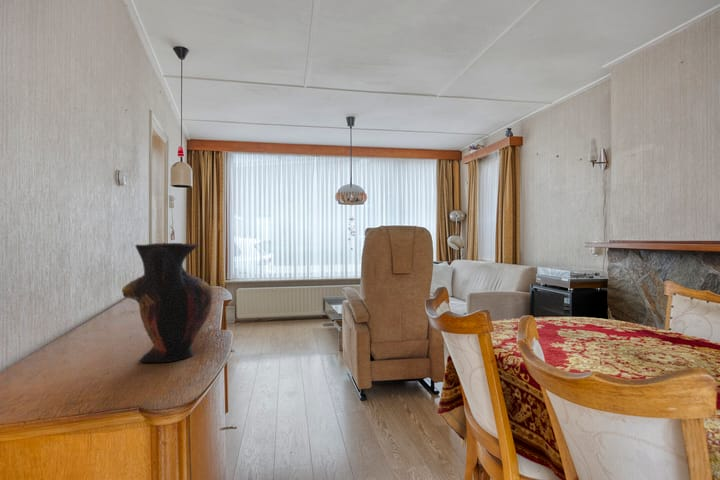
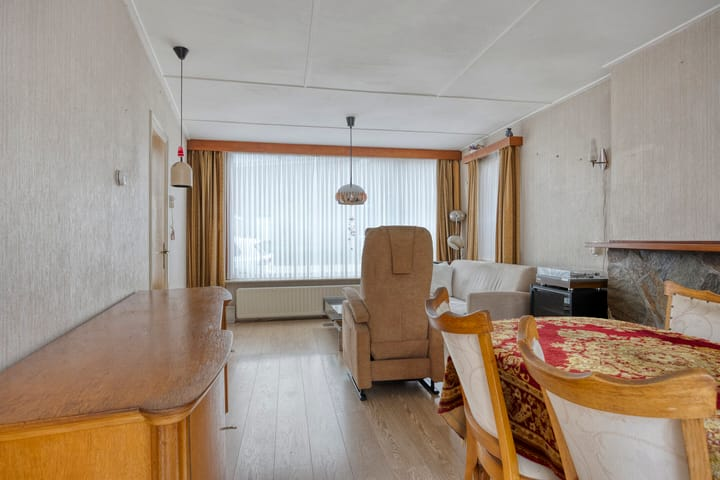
- vase (168, 299)
